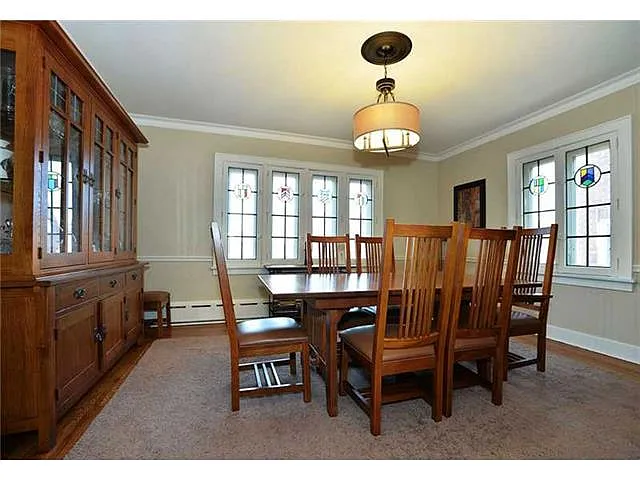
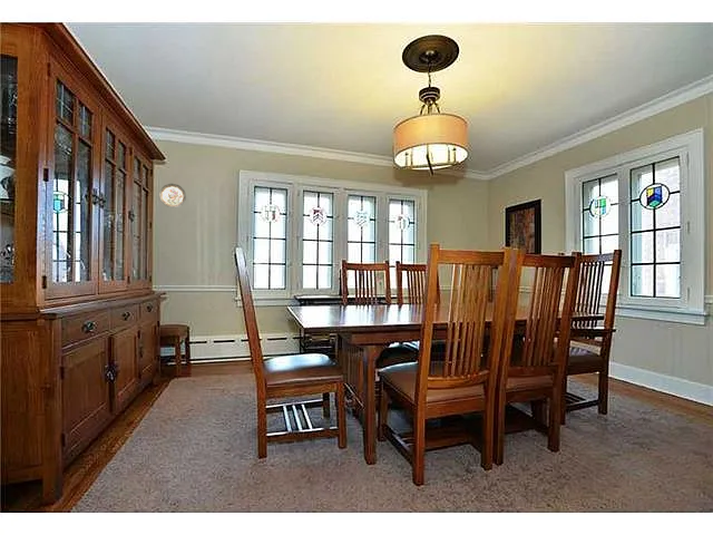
+ decorative plate (173, 195)
